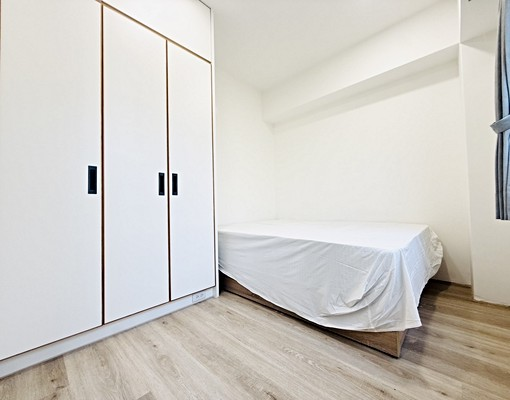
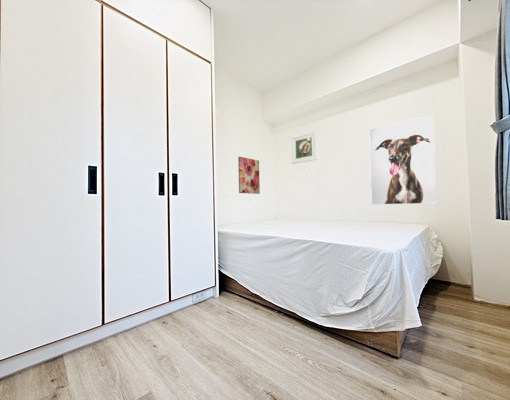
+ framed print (303, 148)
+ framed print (400, 163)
+ wall art (249, 176)
